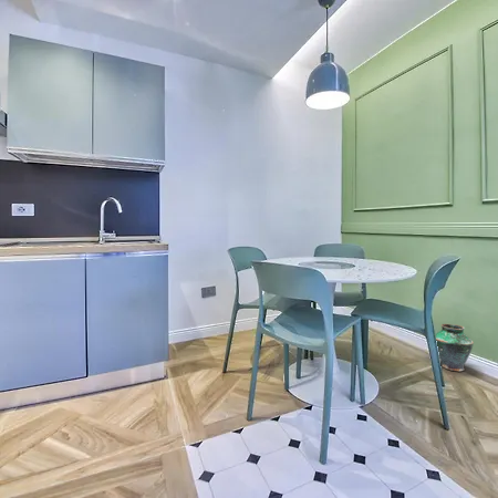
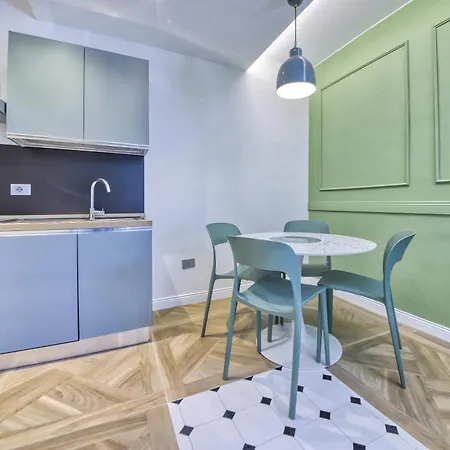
- vase (454, 346)
